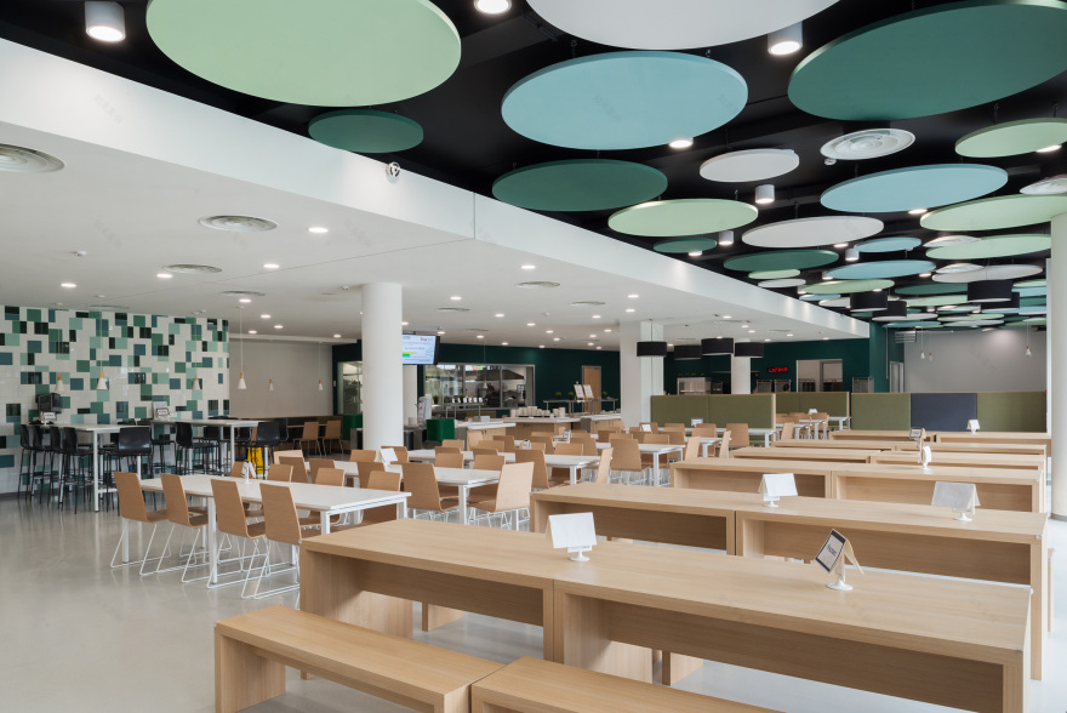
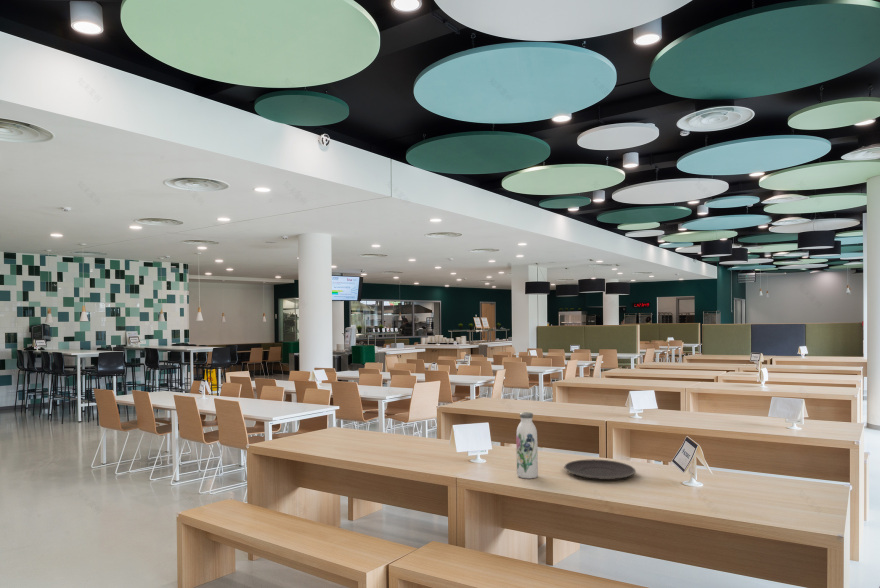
+ plate (599, 470)
+ water bottle (526, 444)
